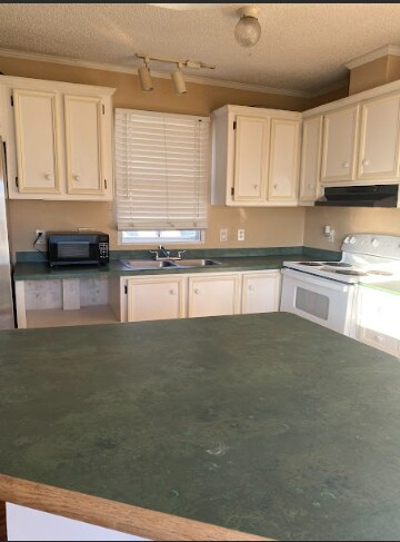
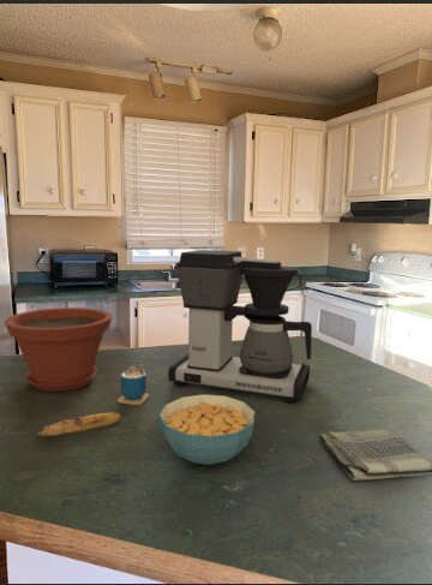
+ coffee maker (246, 317)
+ plant pot (61, 350)
+ dish towel (373, 449)
+ cereal bowl (206, 435)
+ cup (133, 377)
+ banana (82, 422)
